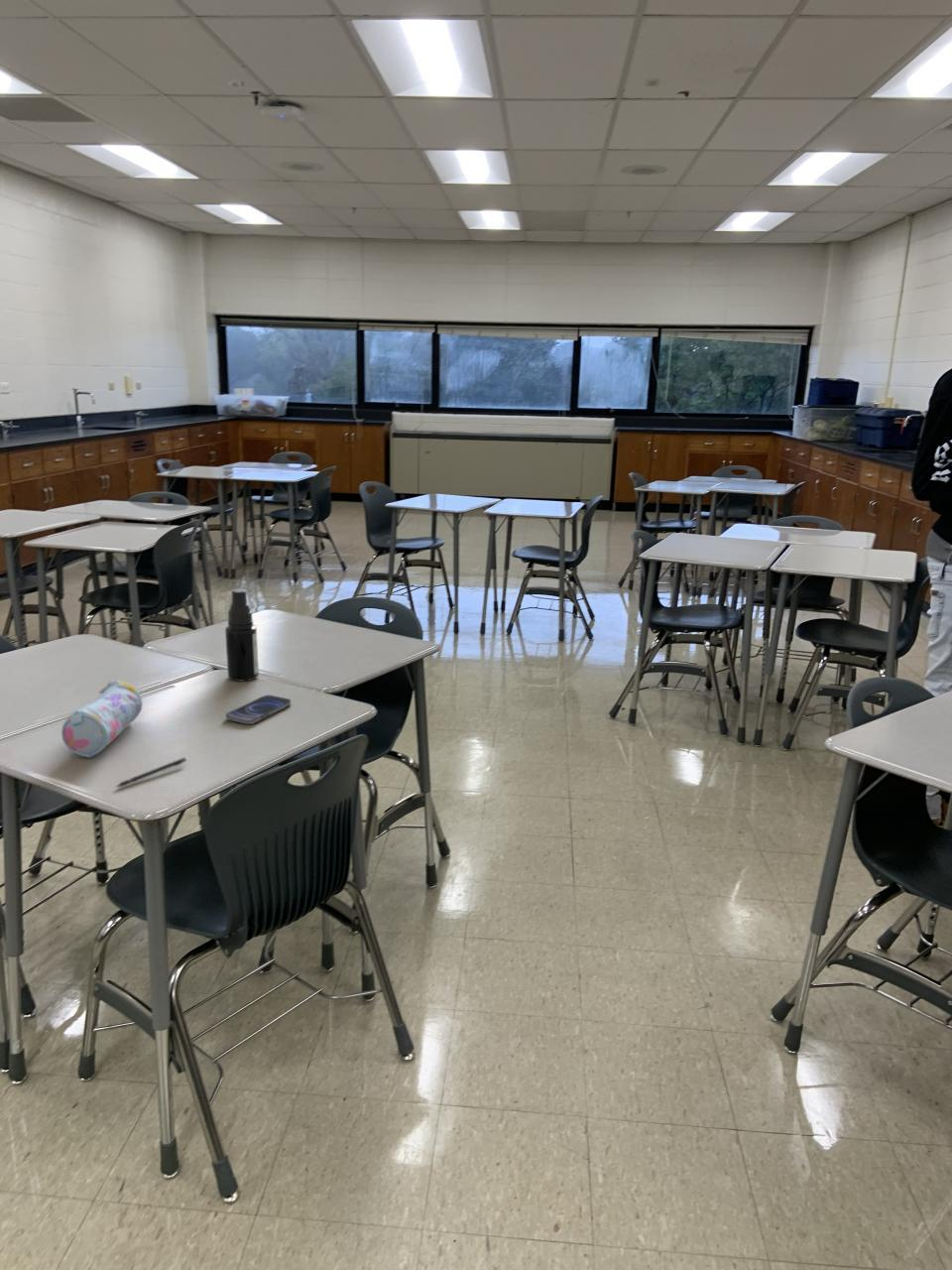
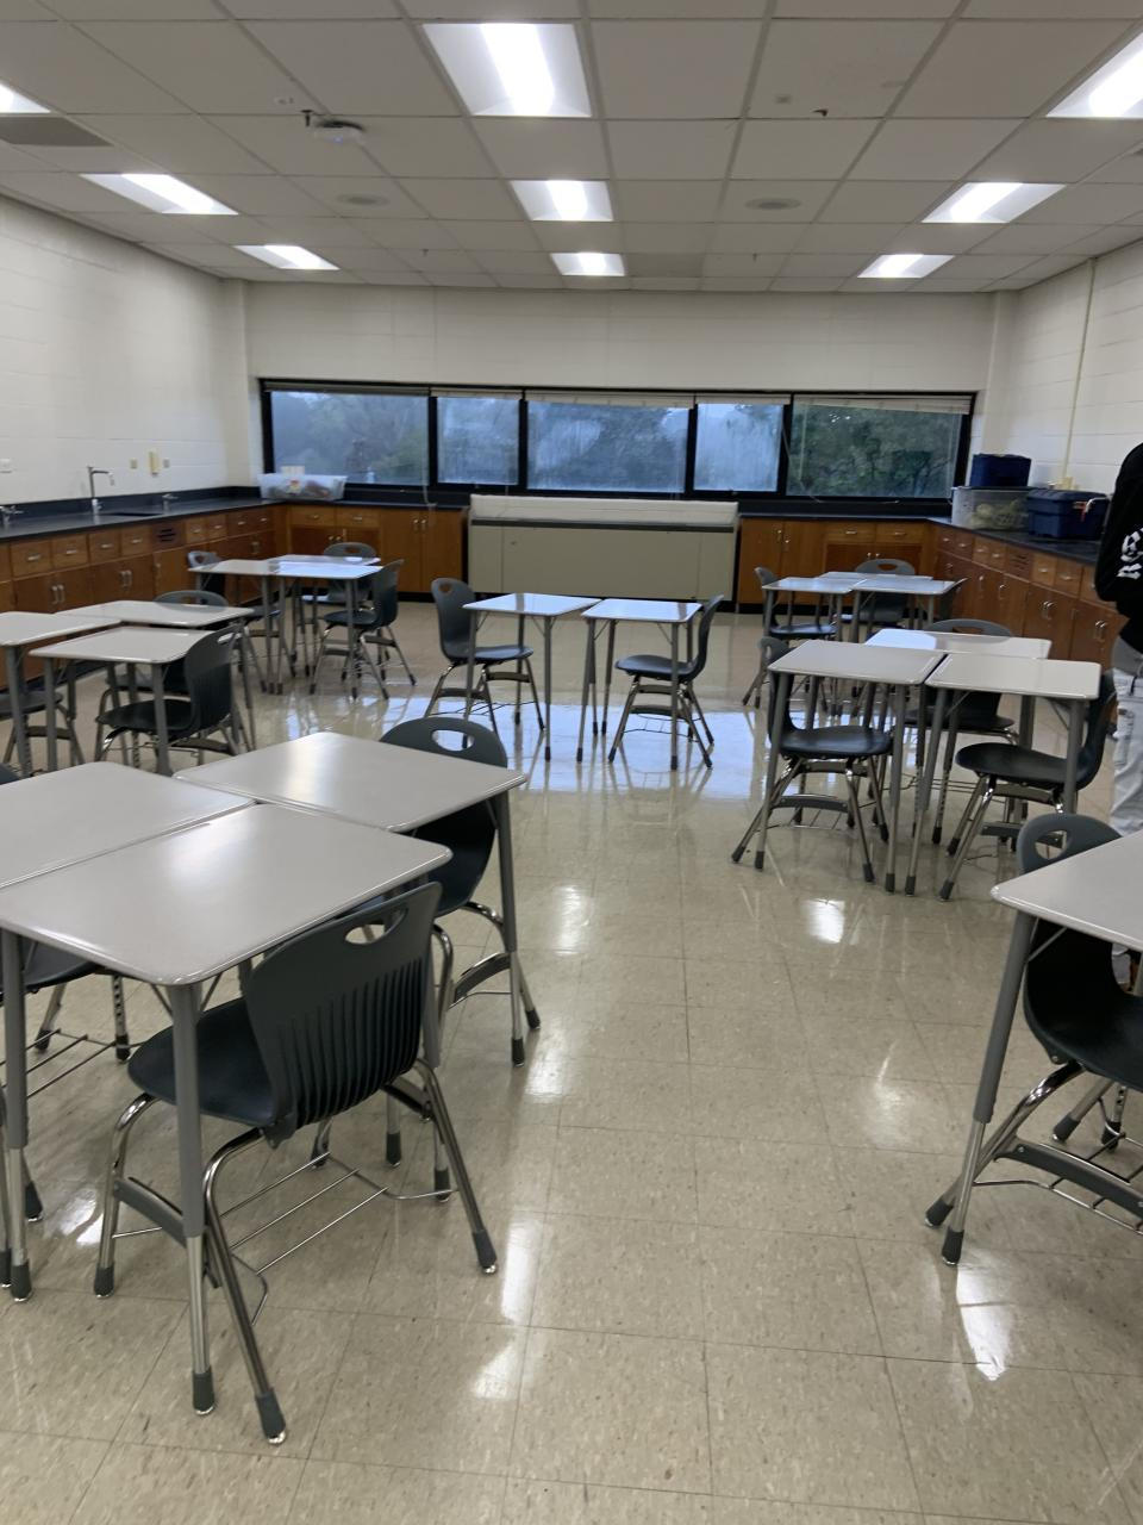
- pen (152, 772)
- smartphone (259, 708)
- pencil case (104, 716)
- spray bottle (241, 634)
